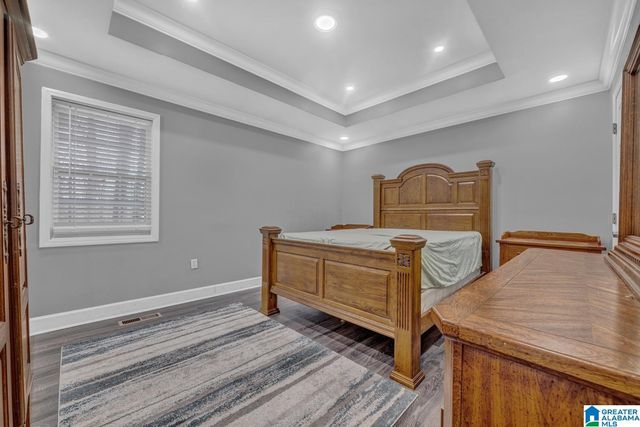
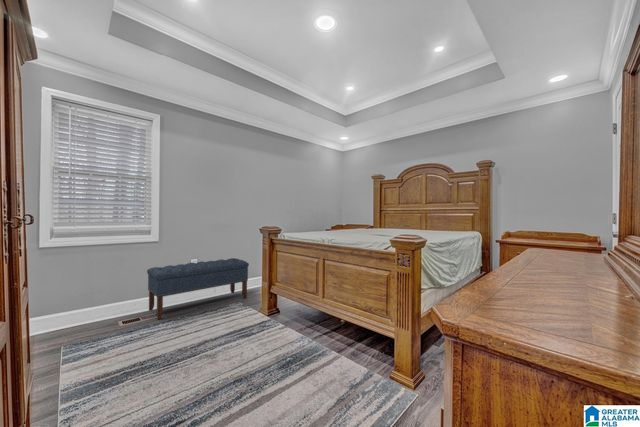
+ bench (201, 283)
